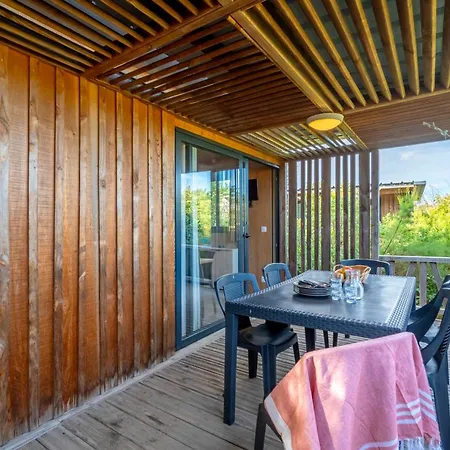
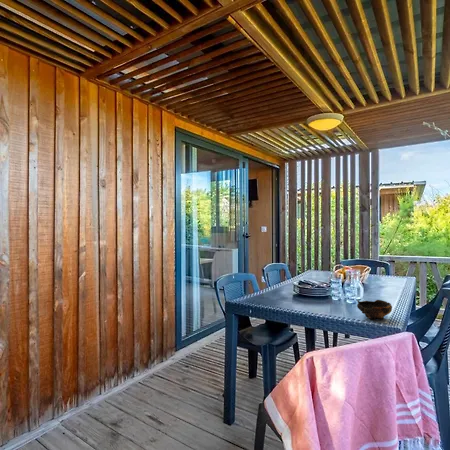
+ bowl (374, 309)
